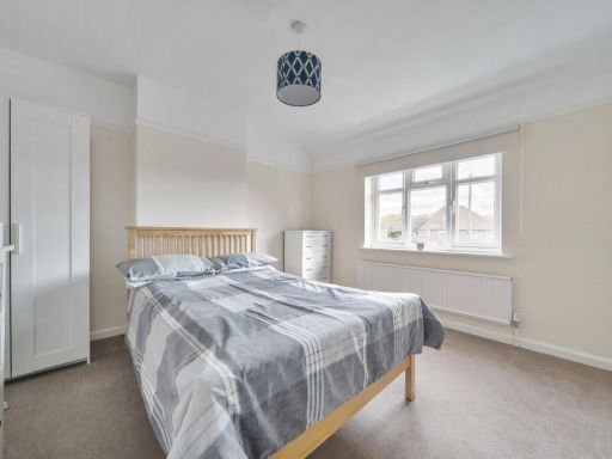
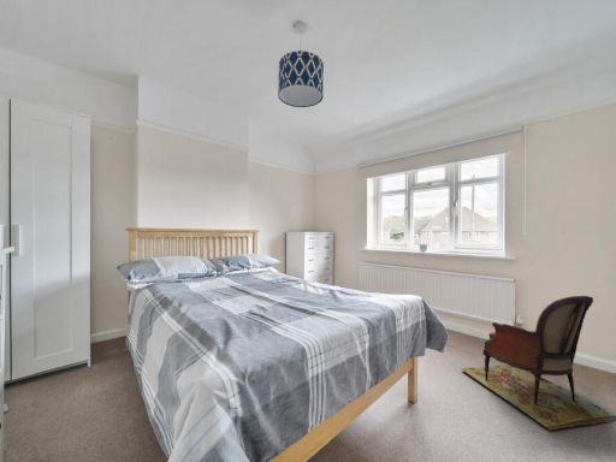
+ armchair (529, 338)
